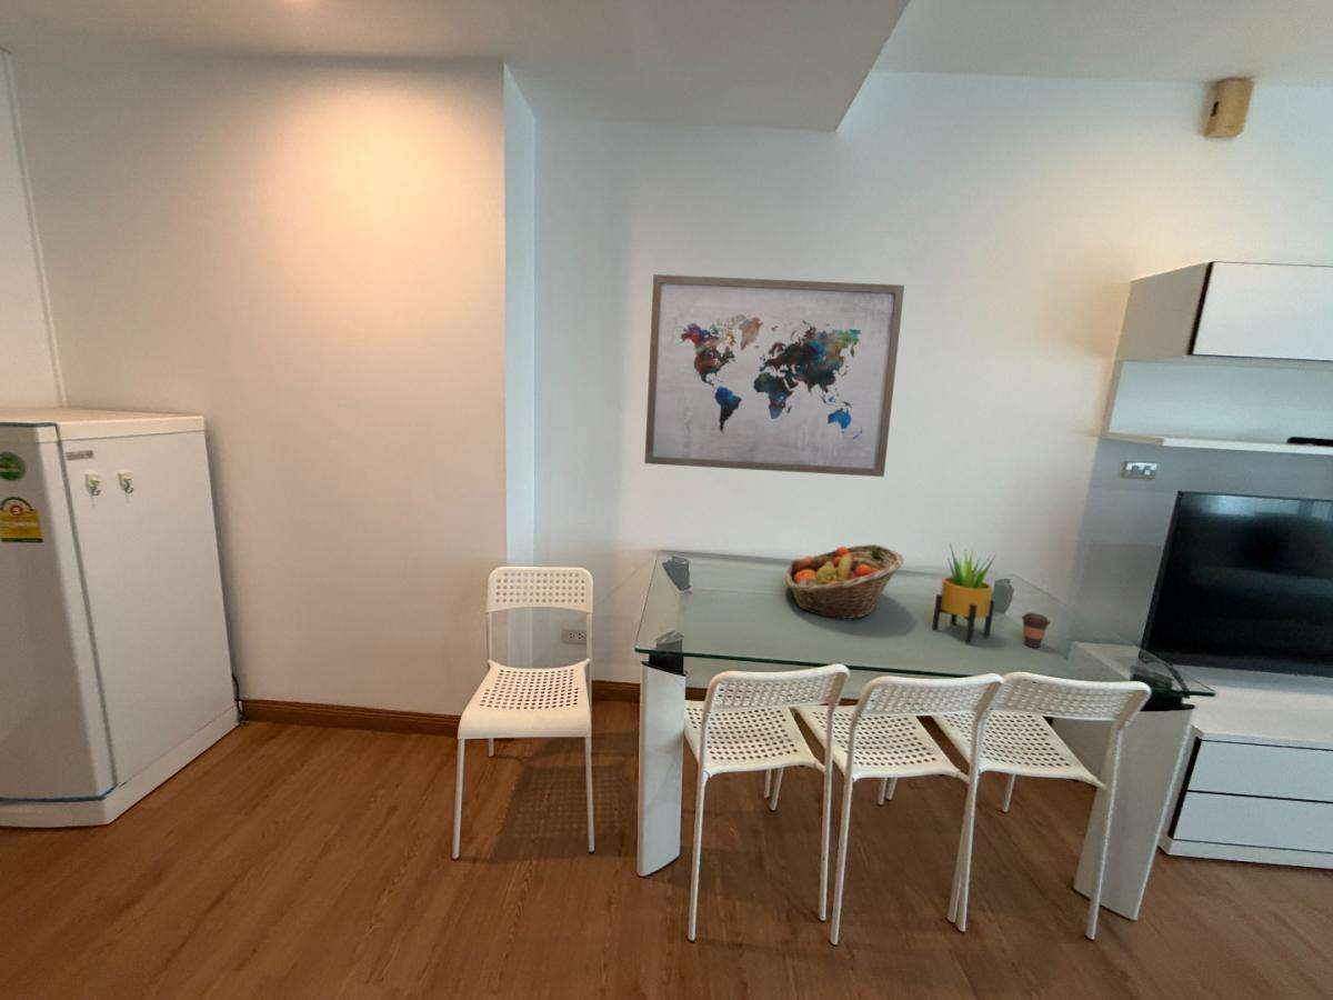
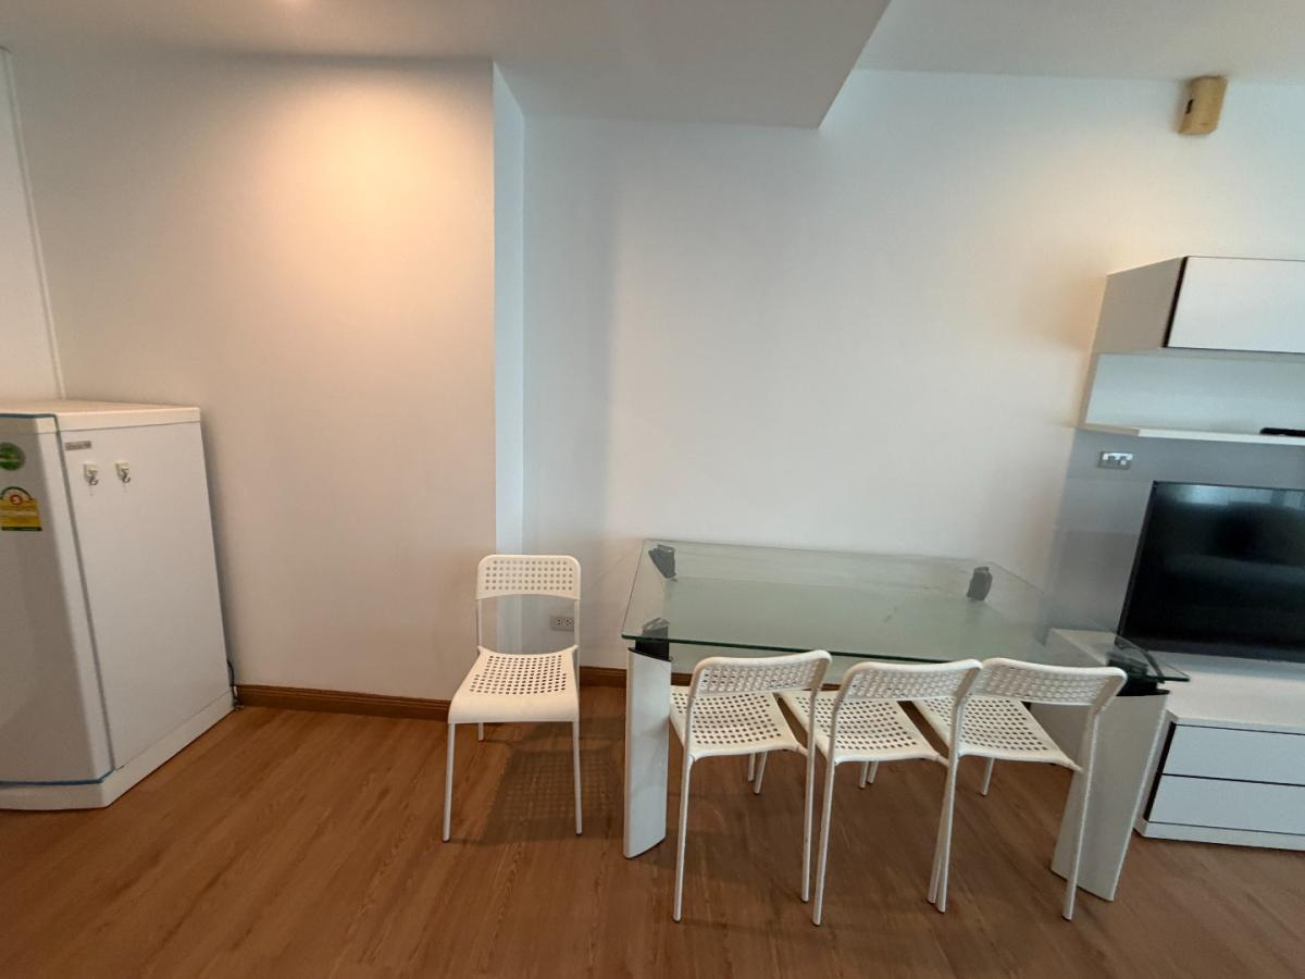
- fruit basket (841, 576)
- coffee cup (1033, 630)
- wall art (770, 377)
- potted plant (965, 590)
